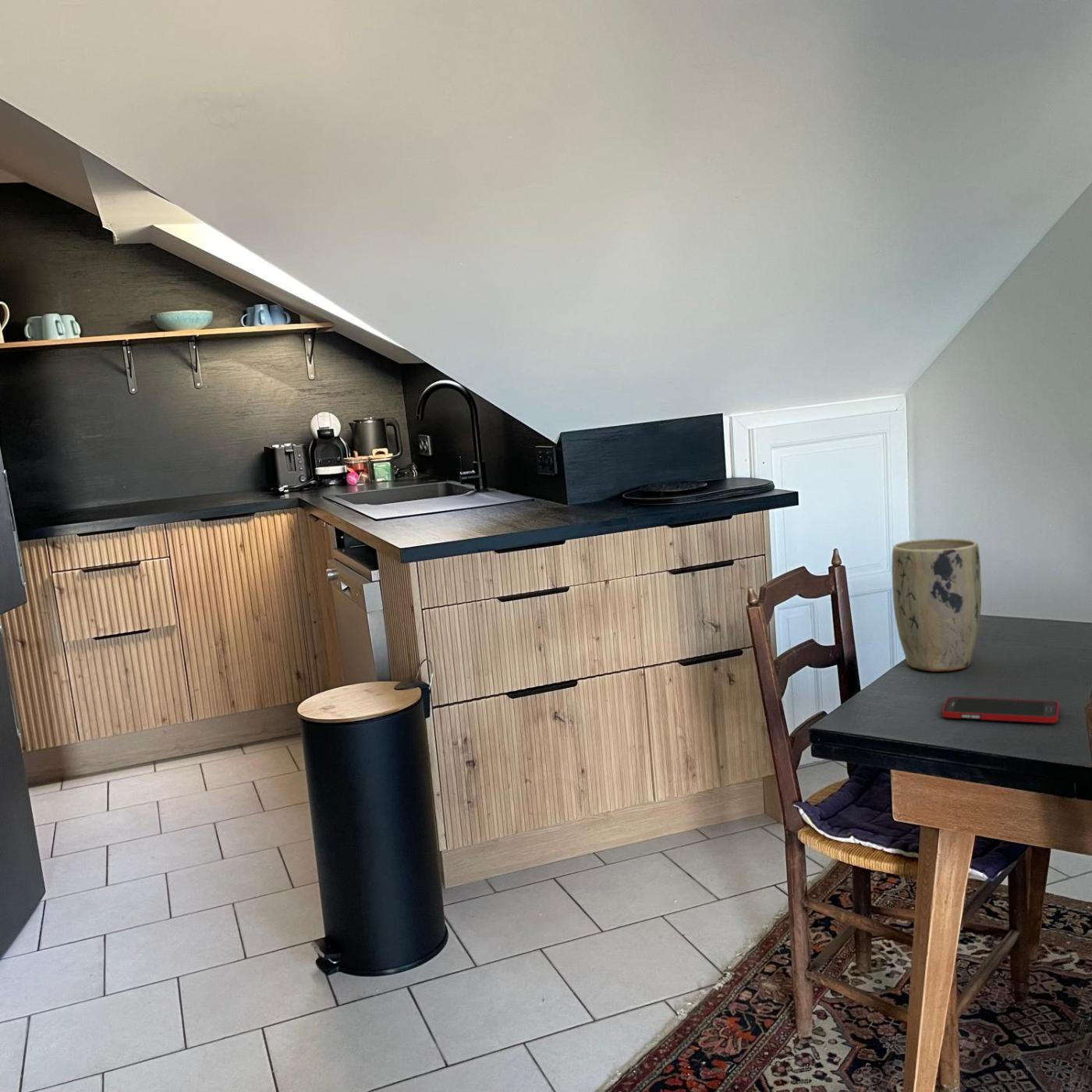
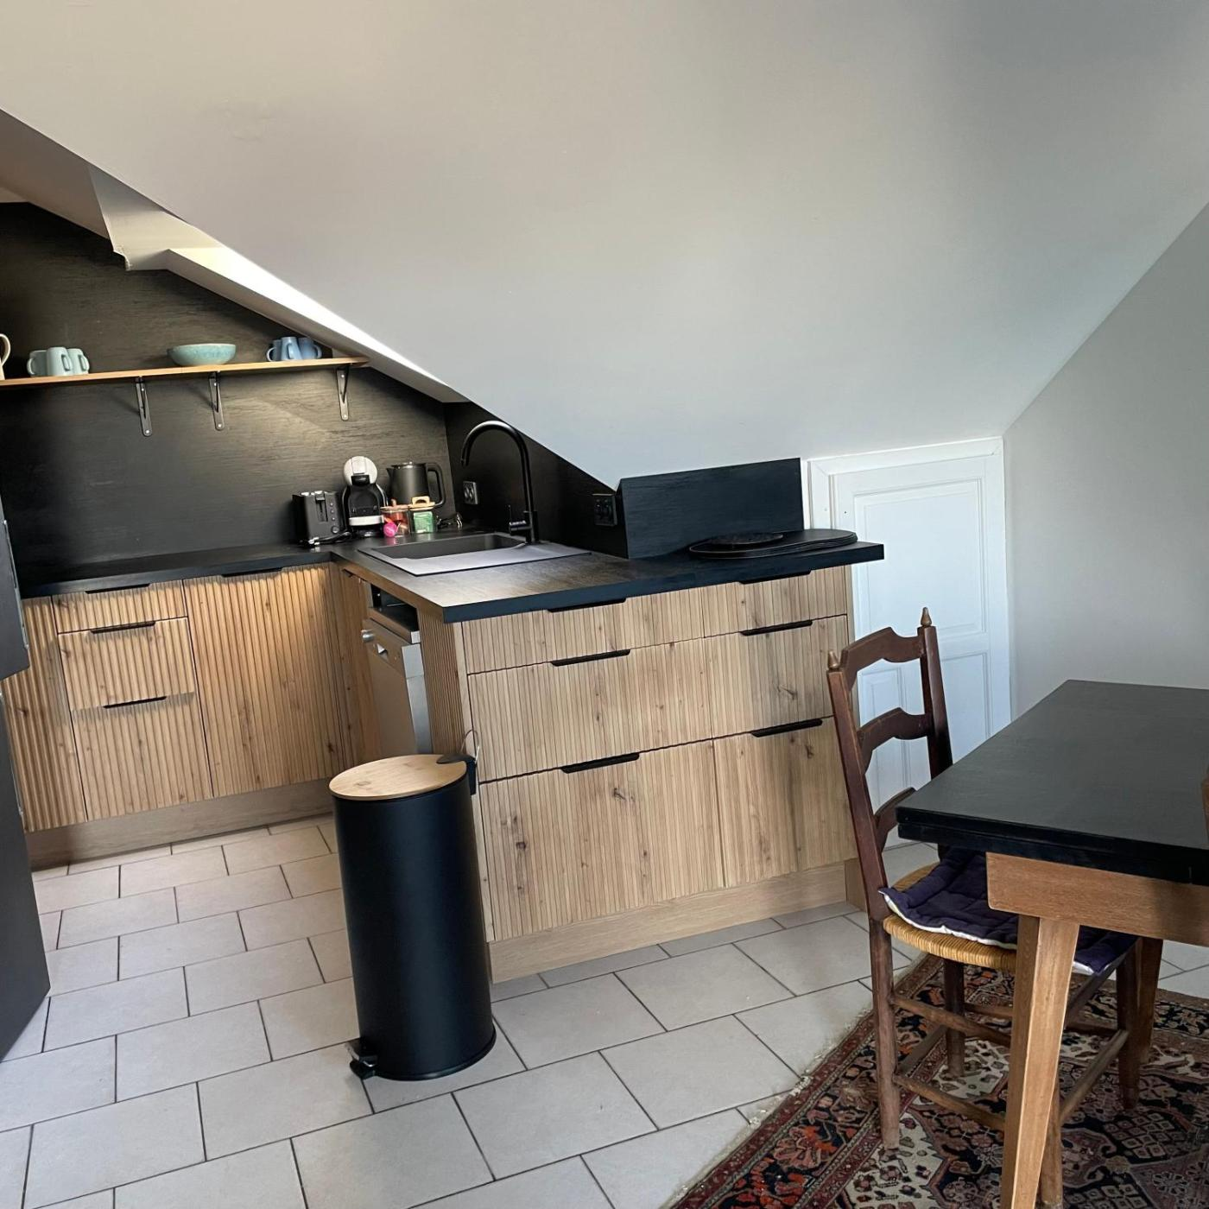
- plant pot (937, 604)
- cell phone (1000, 710)
